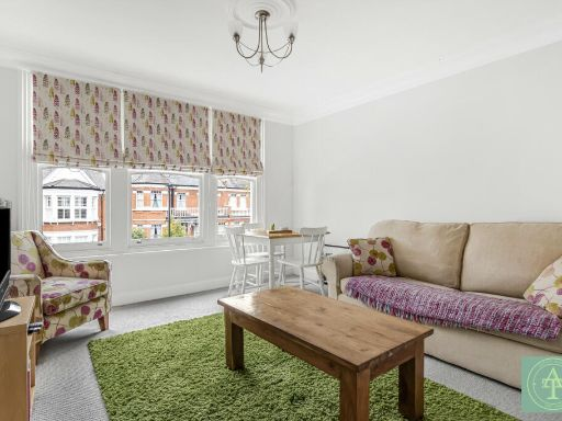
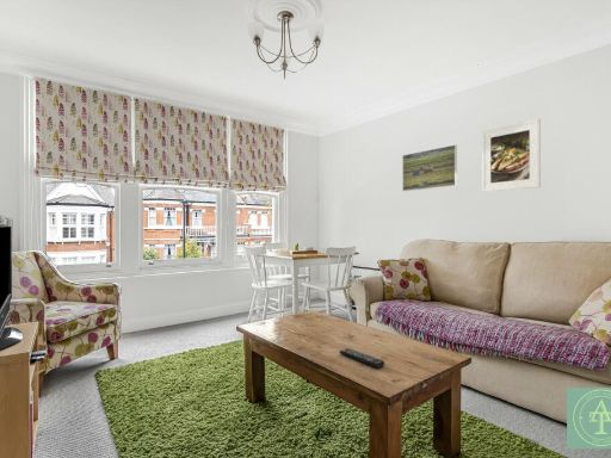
+ remote control (360, 357)
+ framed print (508, 157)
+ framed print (427, 169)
